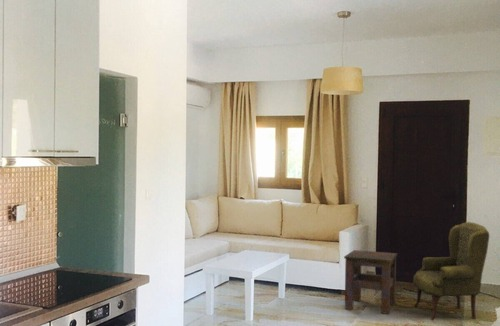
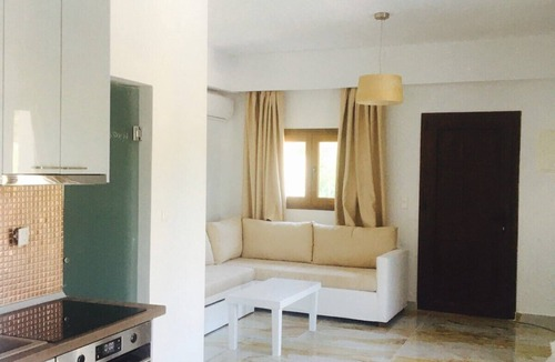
- side table (370, 280)
- armchair (447, 267)
